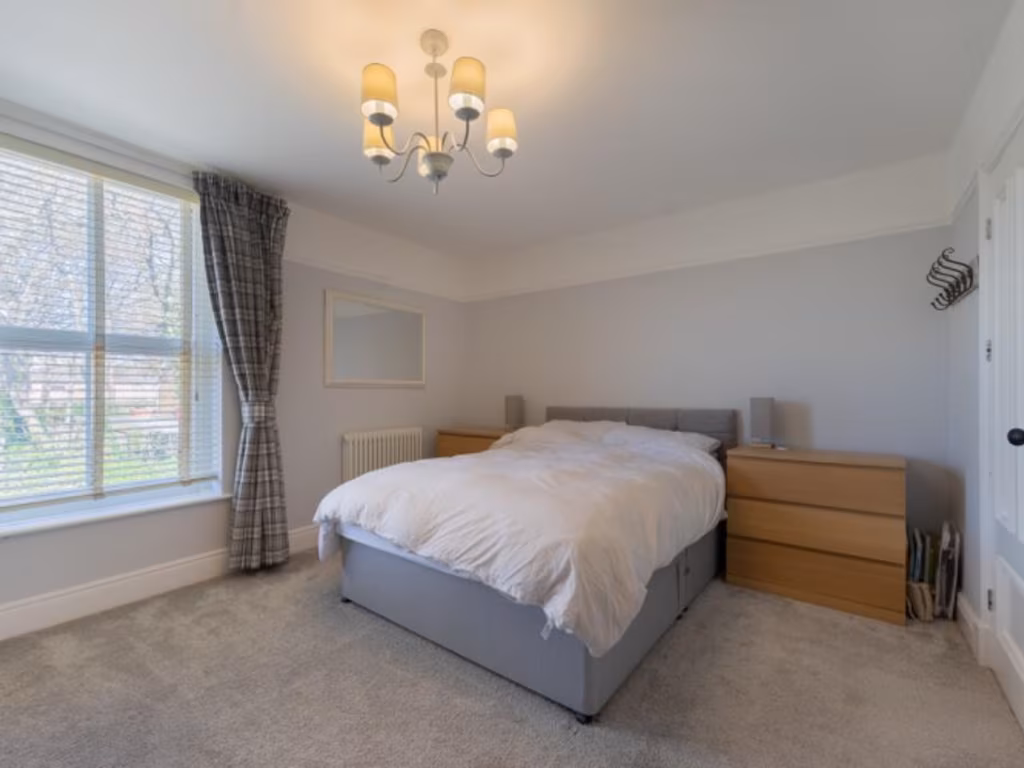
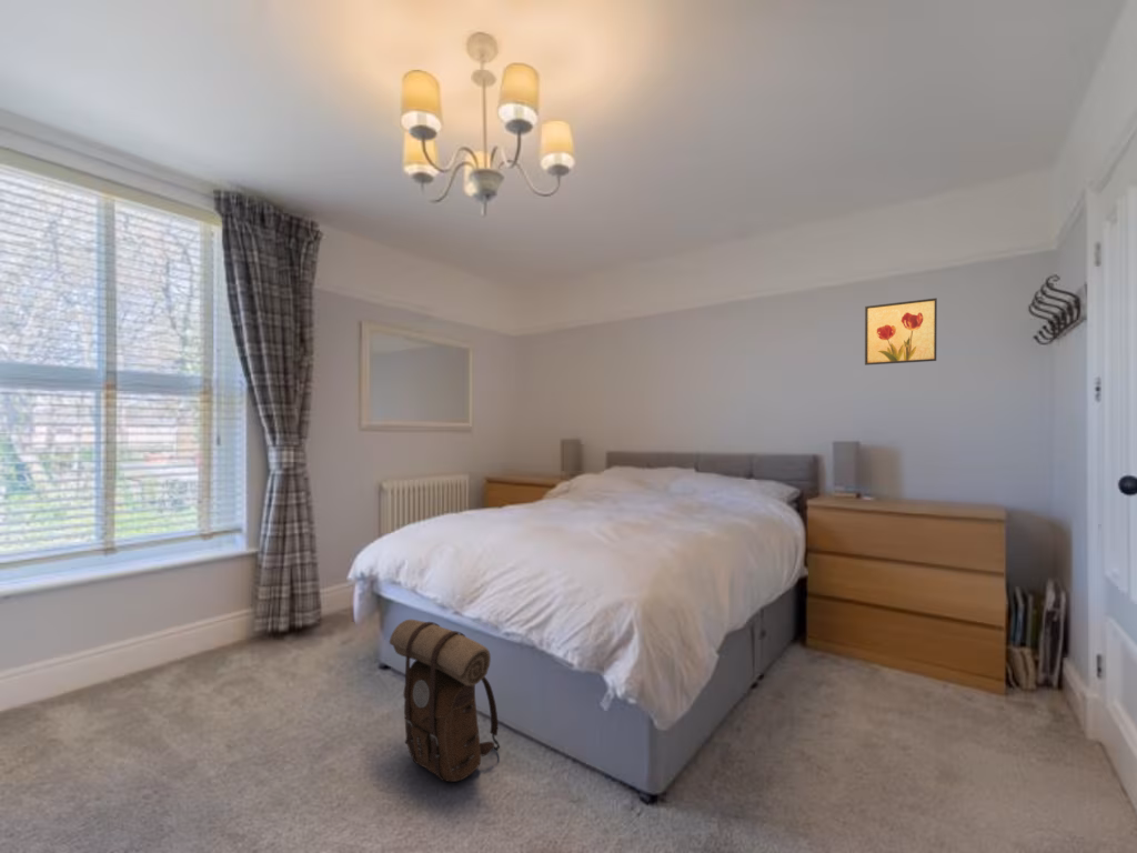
+ backpack (454, 690)
+ wall art (899, 332)
